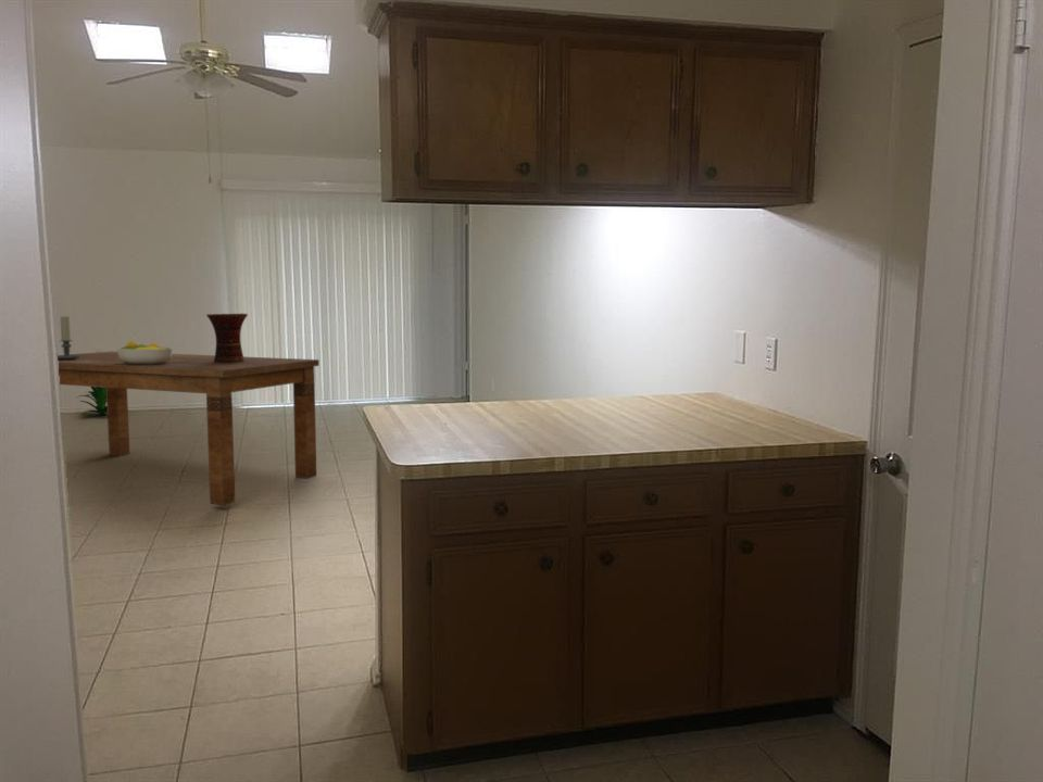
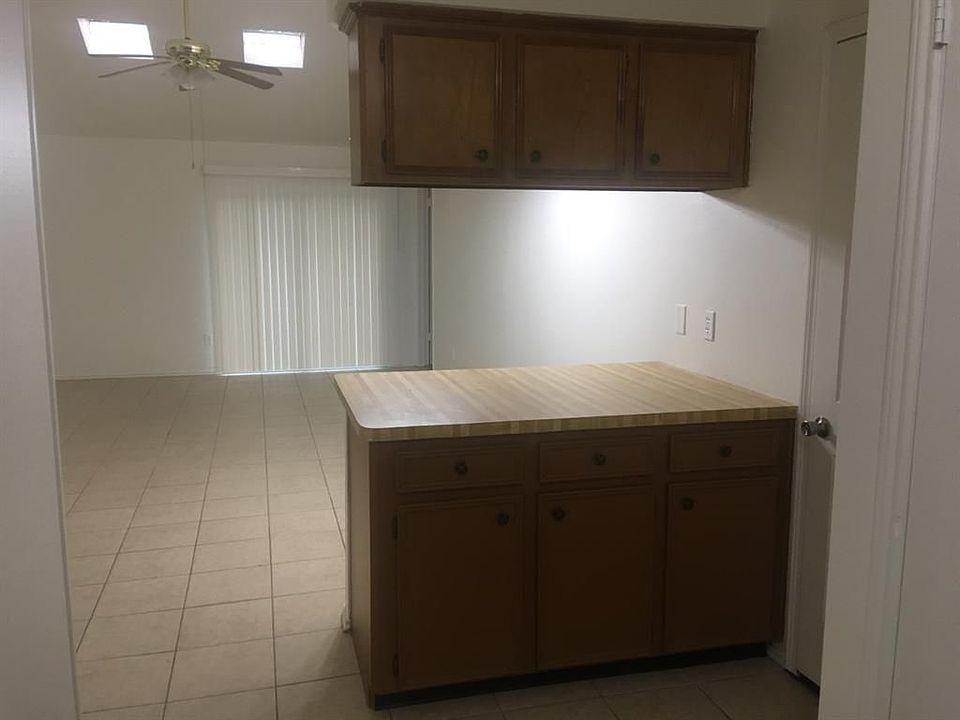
- vase (227, 337)
- dining table (162, 390)
- indoor plant (100, 387)
- fruit bowl (144, 352)
- candle holder (63, 337)
